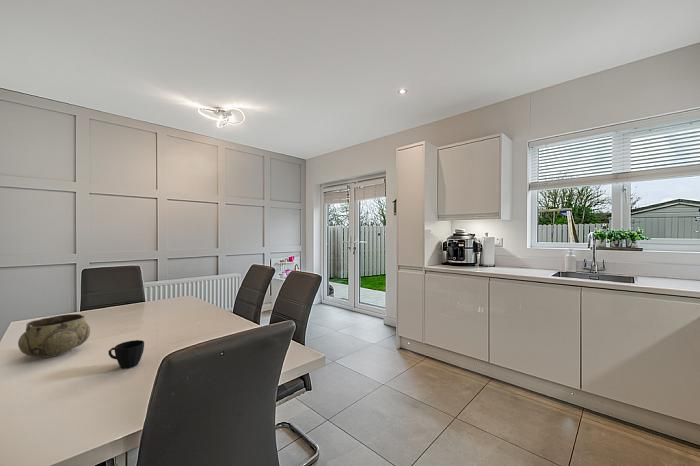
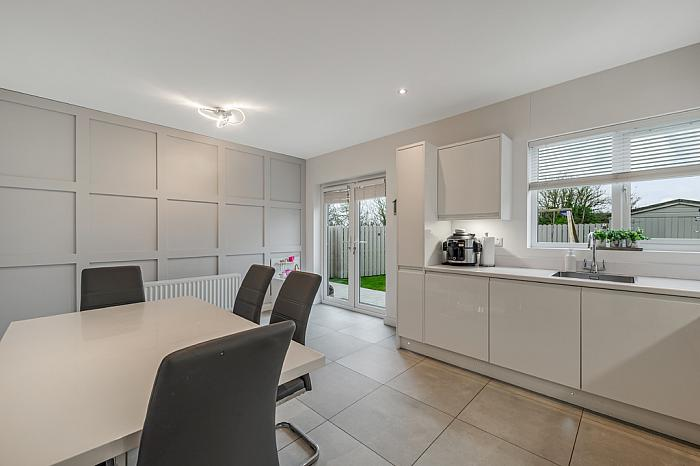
- decorative bowl (56, 336)
- cup (128, 354)
